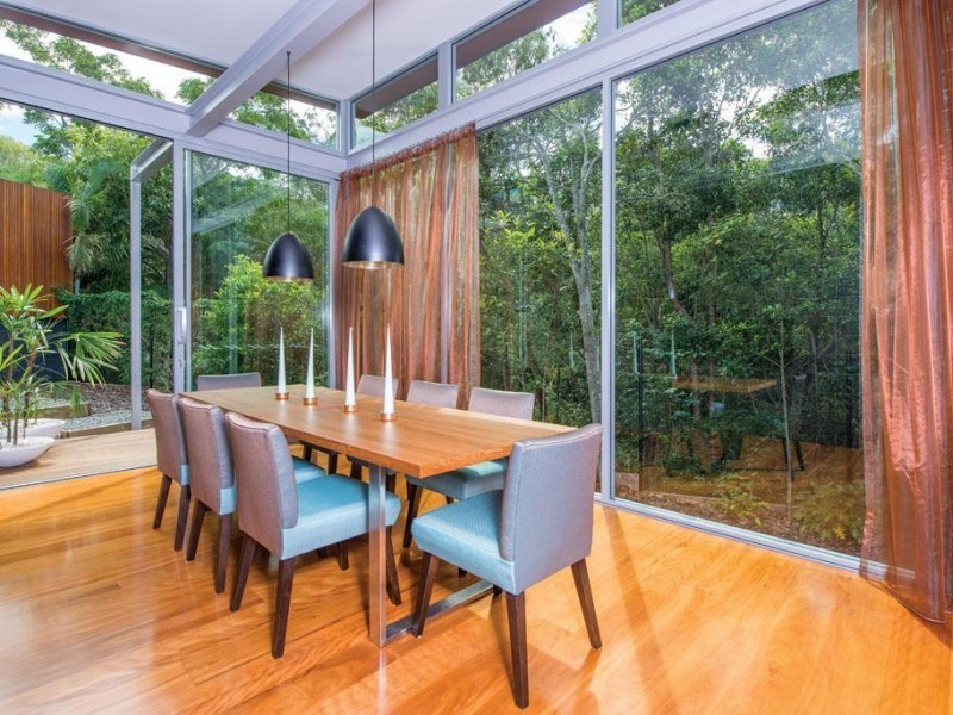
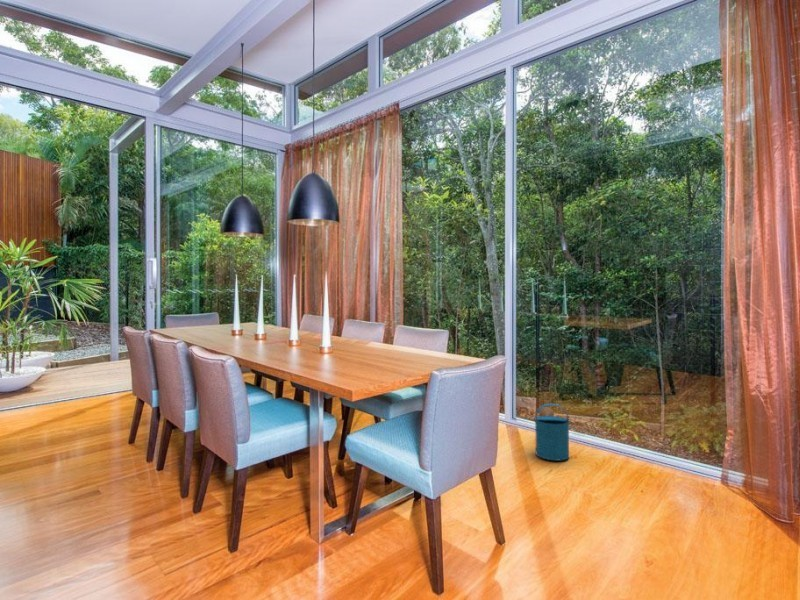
+ watering can (550, 426)
